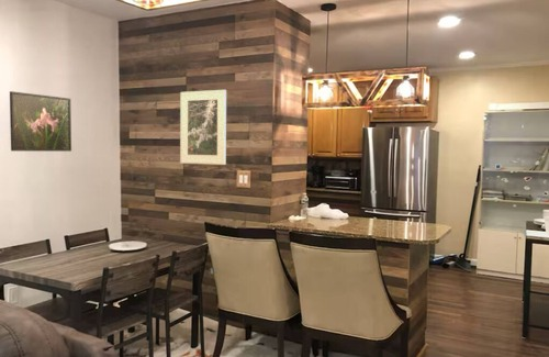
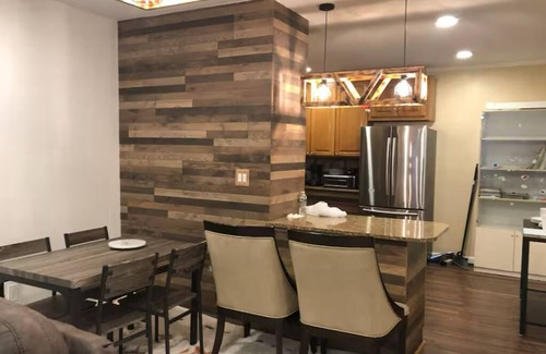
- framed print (202, 127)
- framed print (42, 123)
